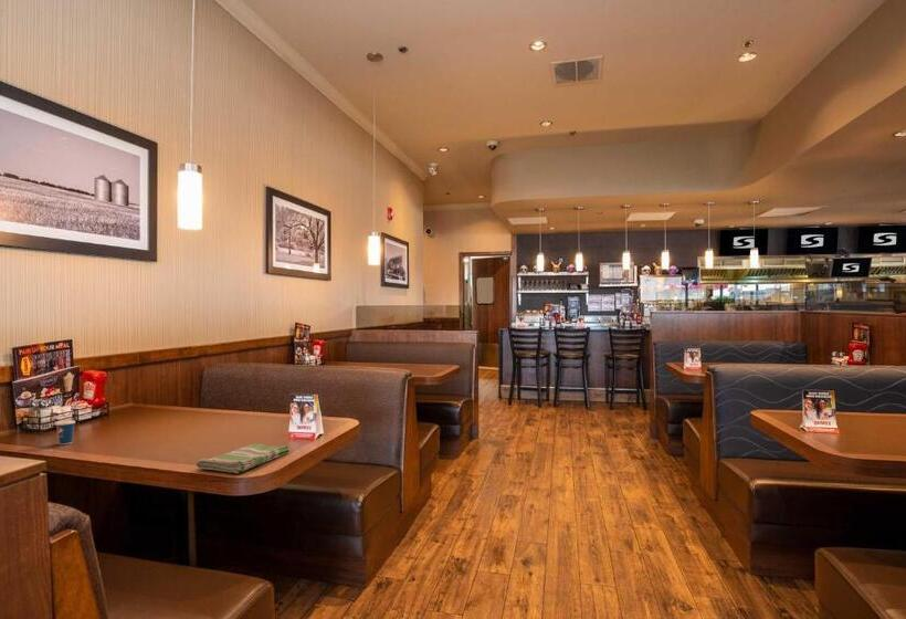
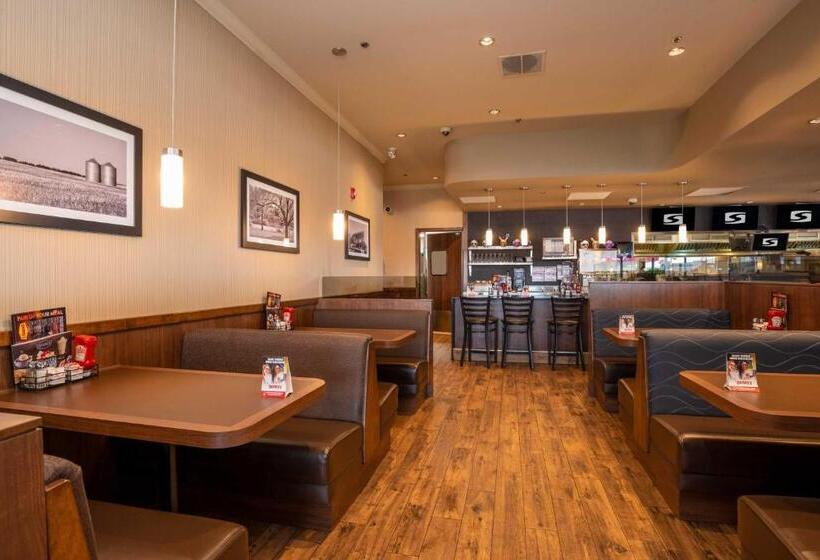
- dish towel (244, 454)
- cup (65, 427)
